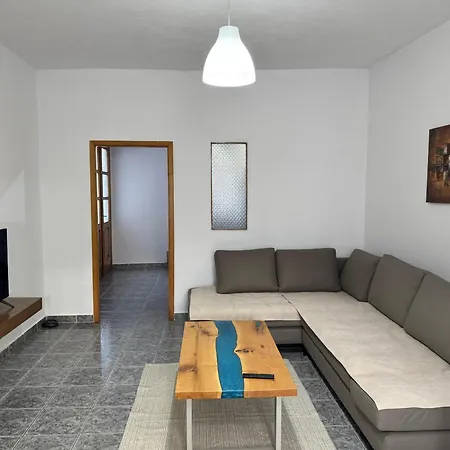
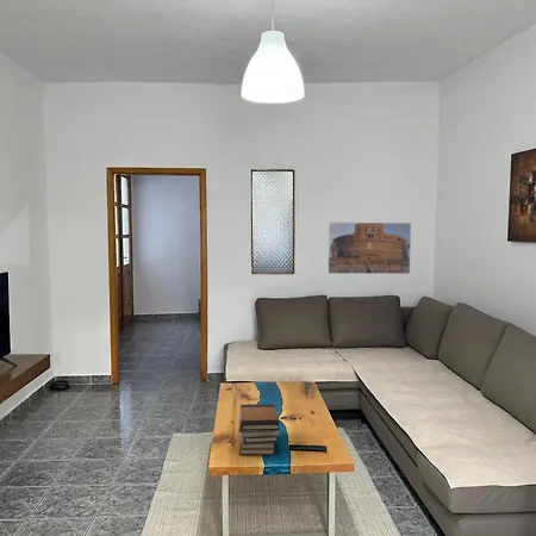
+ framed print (369, 248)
+ book stack (257, 428)
